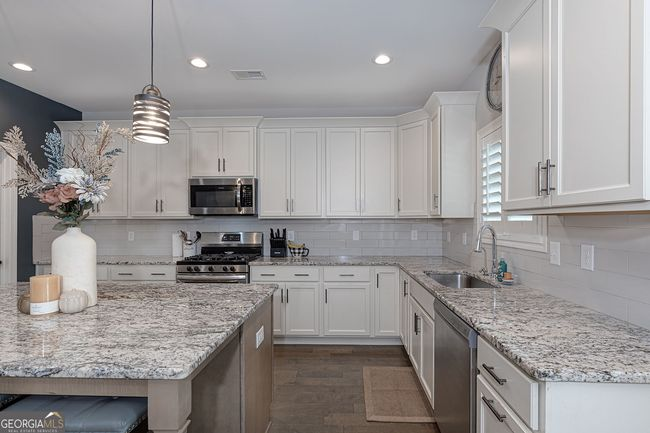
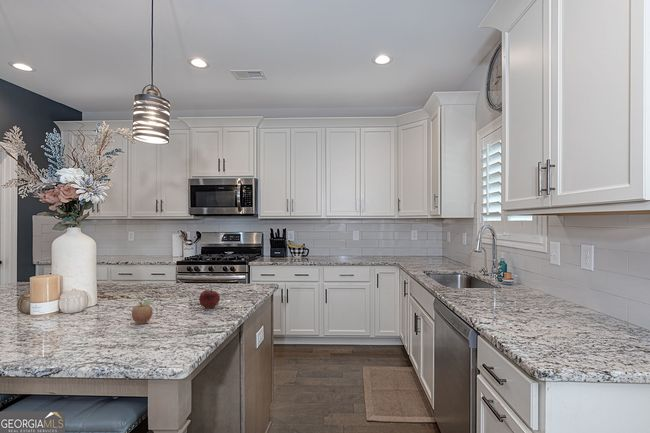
+ fruit (142, 312)
+ fruit (209, 298)
